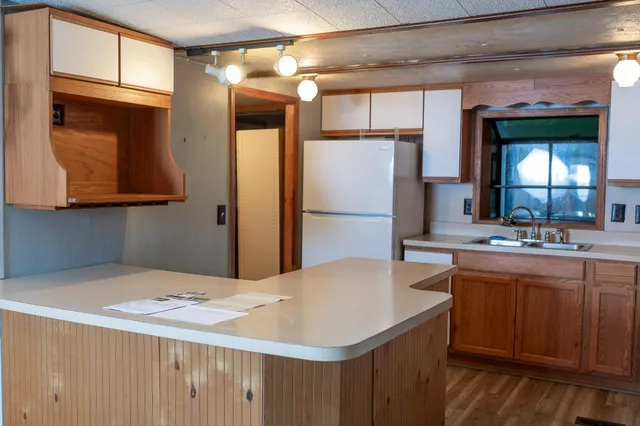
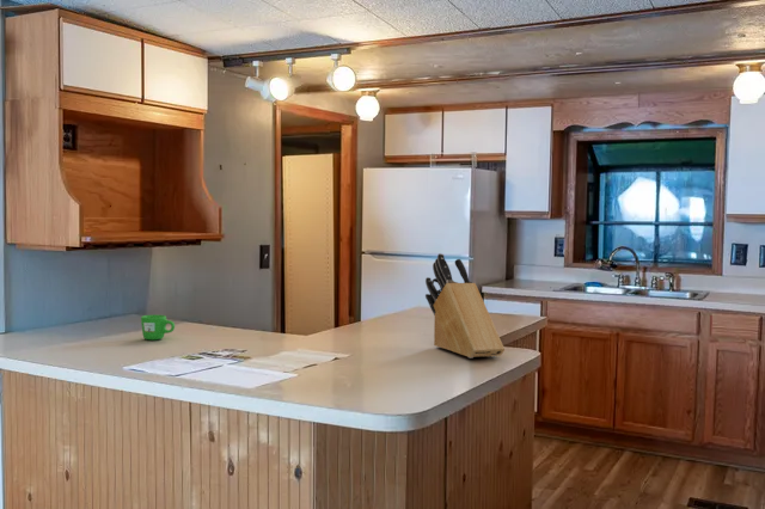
+ mug (158, 327)
+ knife block (461, 302)
